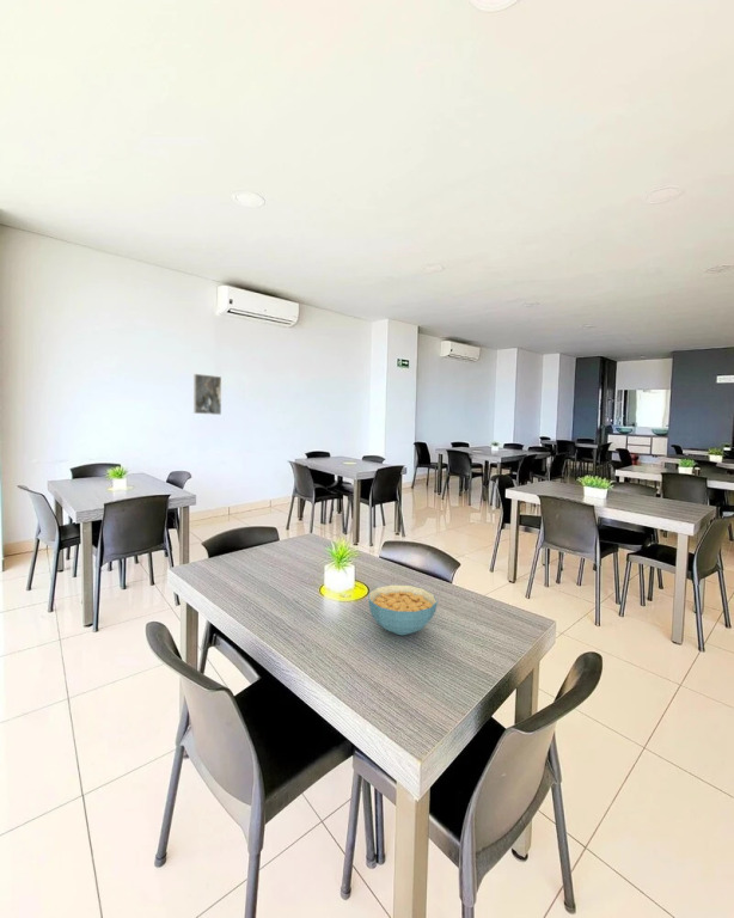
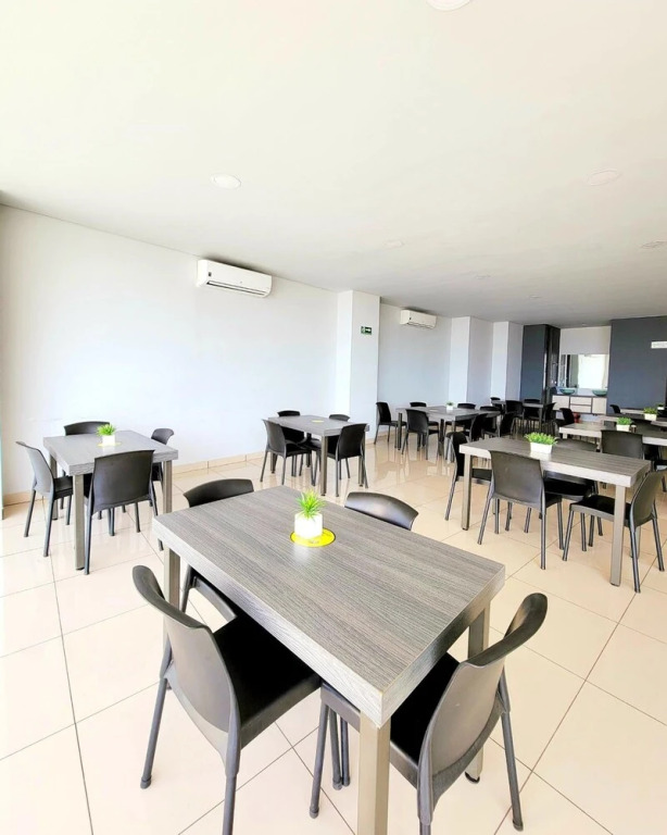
- cereal bowl (402, 613)
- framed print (207, 394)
